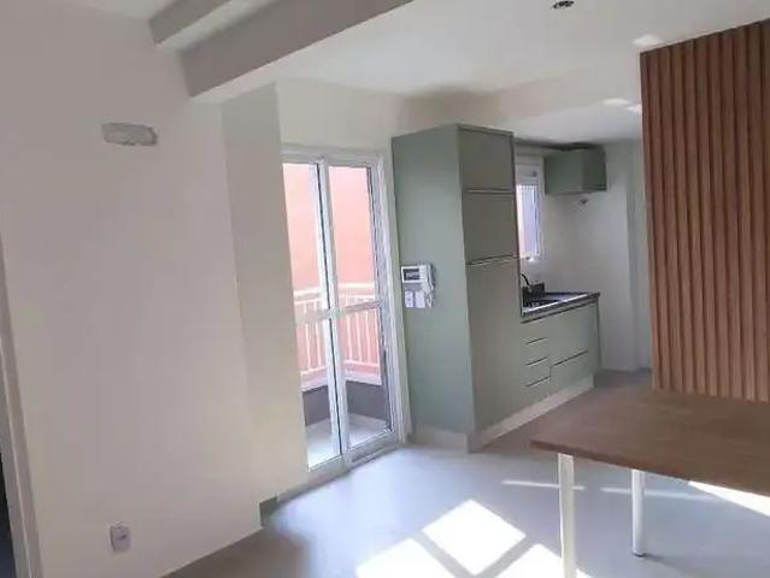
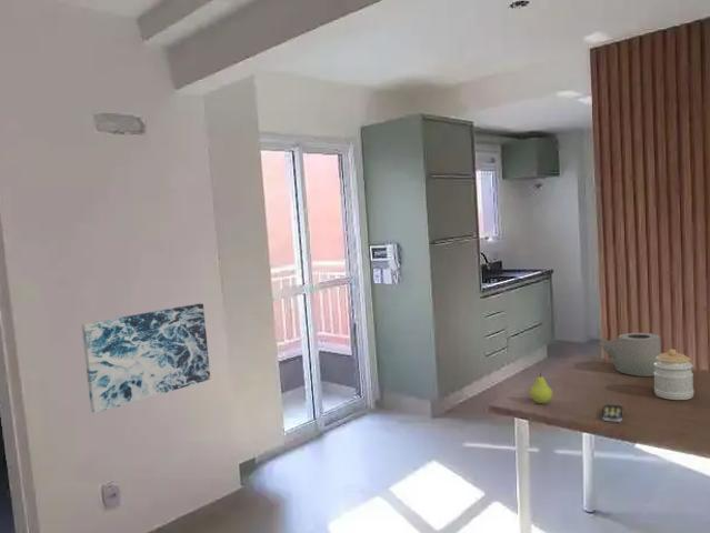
+ jar (672, 372)
+ toilet paper roll (628, 353)
+ fruit (540, 388)
+ remote control (612, 412)
+ wall art (150, 353)
